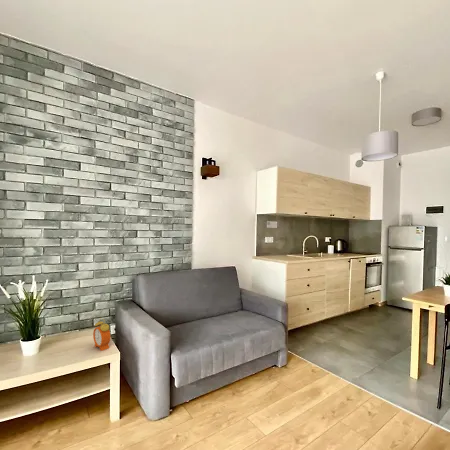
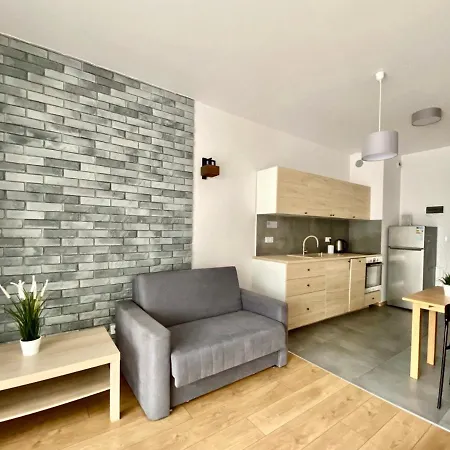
- alarm clock (101, 333)
